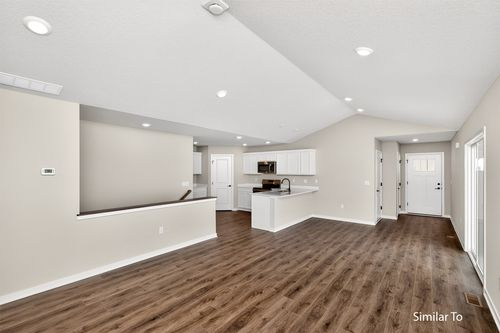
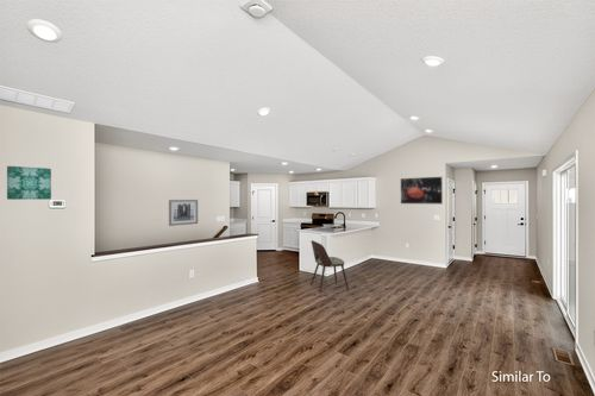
+ dining chair (327, 263)
+ wall art (420, 190)
+ wall art (183, 212)
+ wall art (30, 183)
